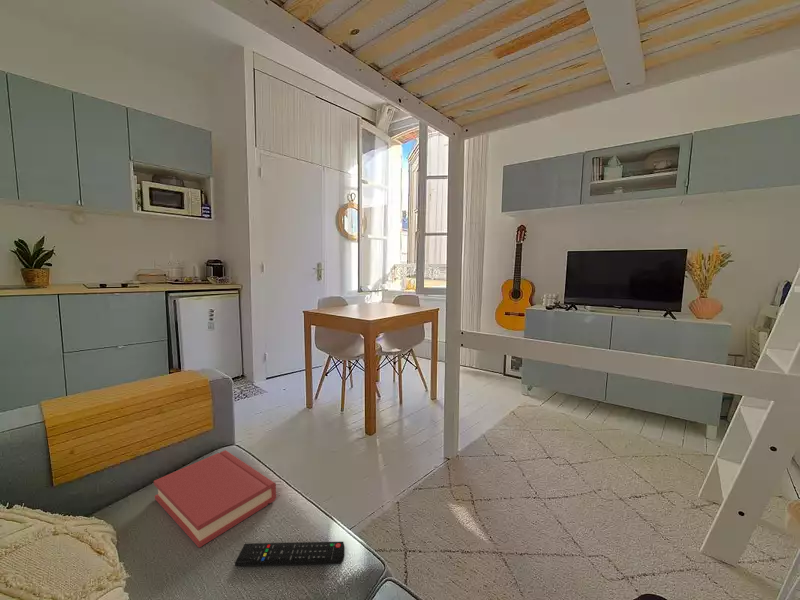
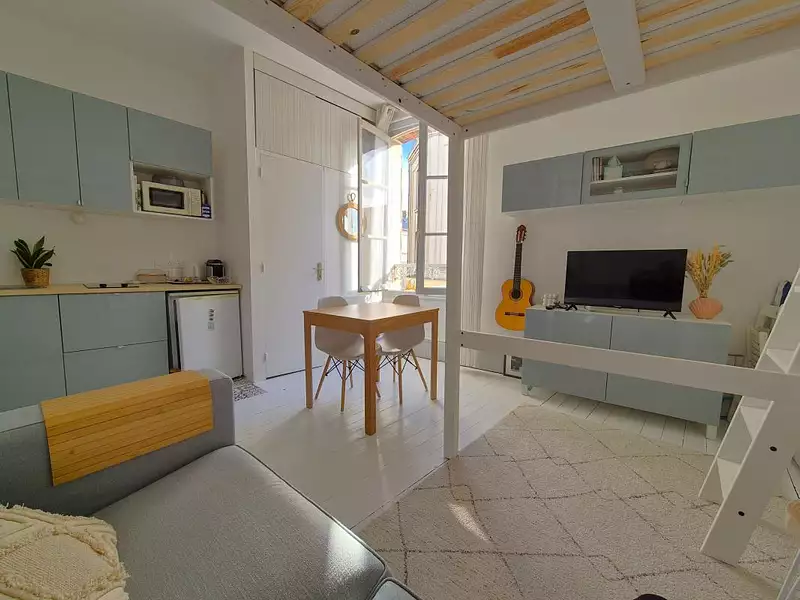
- remote control (292, 554)
- hardback book (215, 490)
